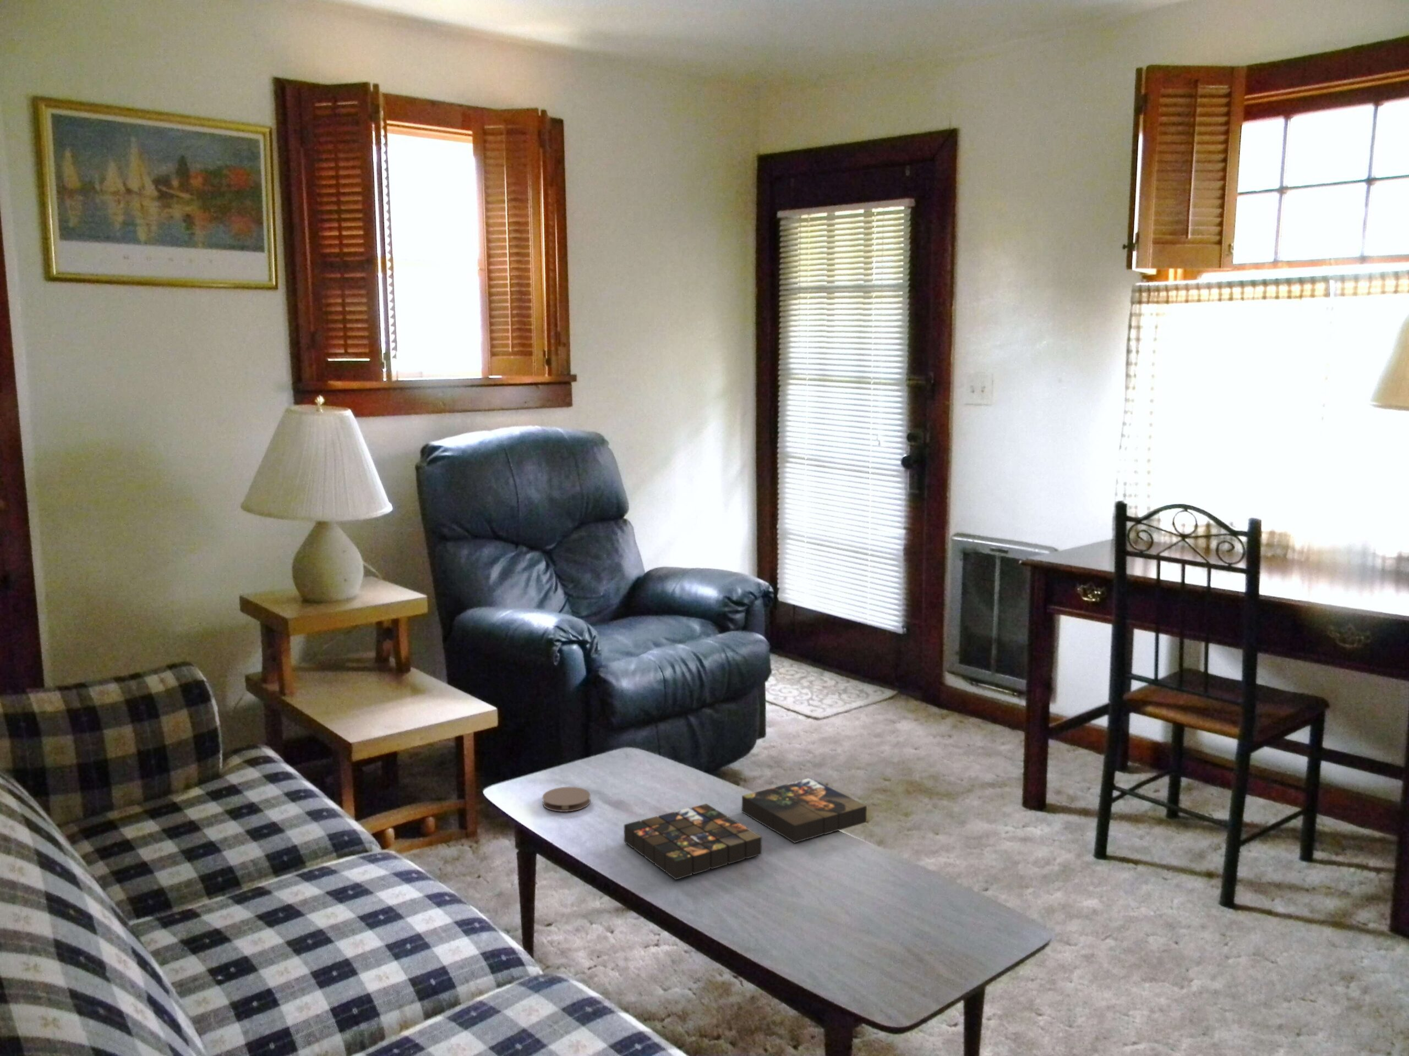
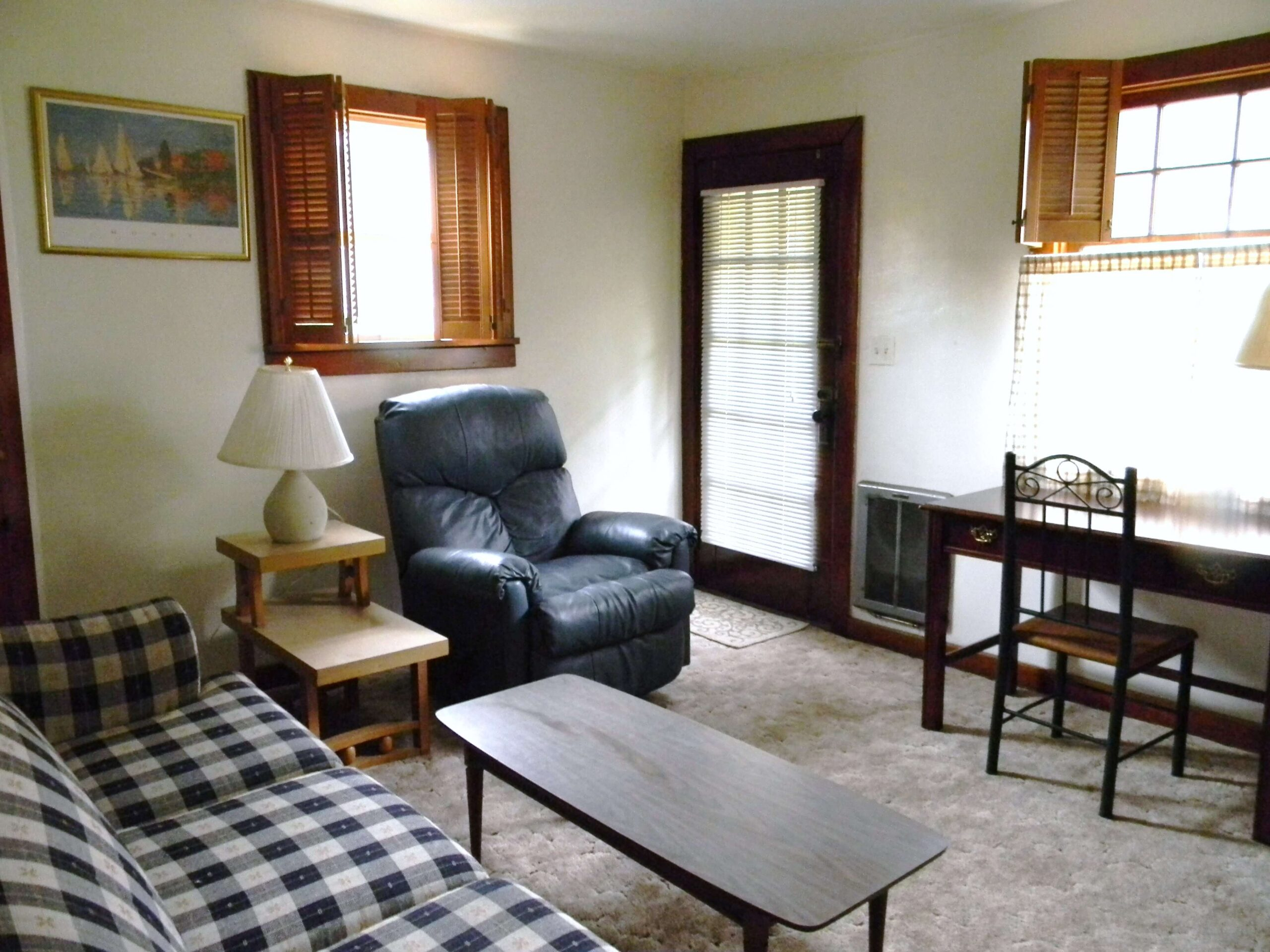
- board game (746, 826)
- coaster (566, 799)
